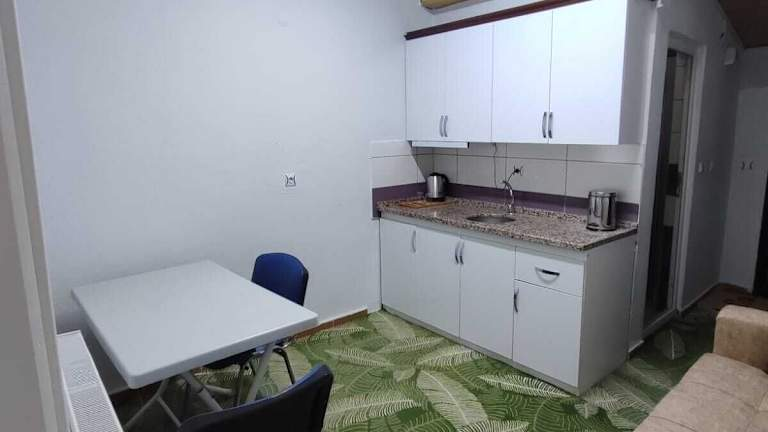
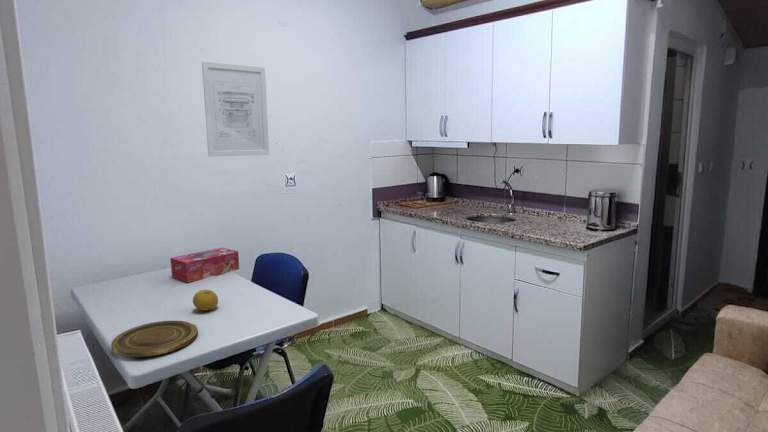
+ fruit (205, 299)
+ plate (156, 337)
+ tissue box (205, 263)
+ wall art (237, 110)
